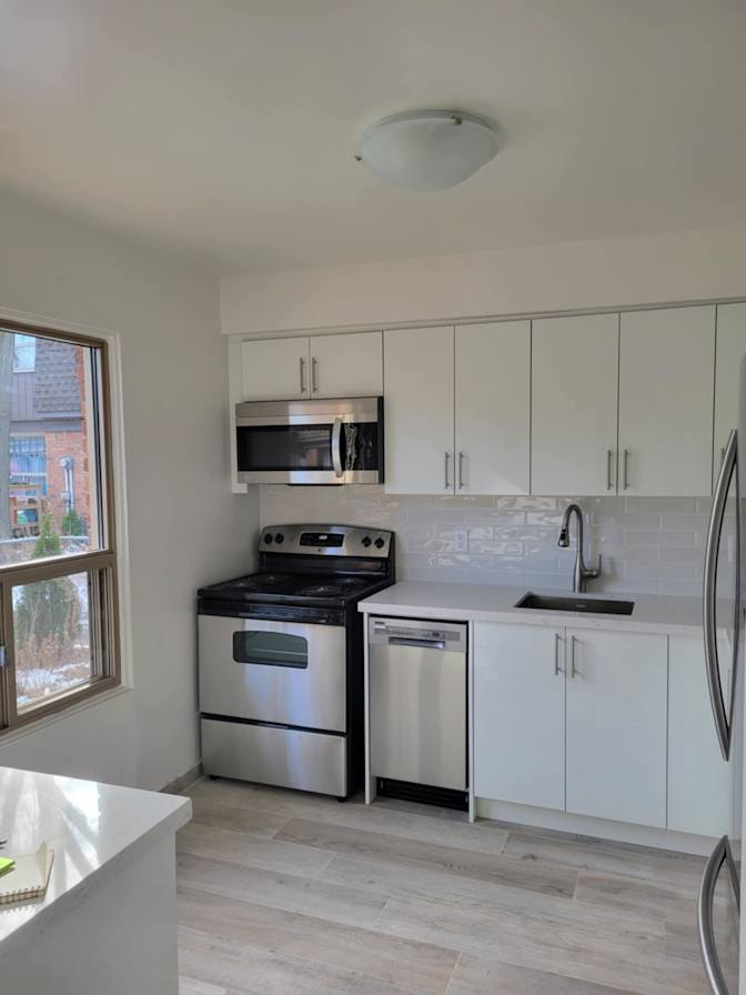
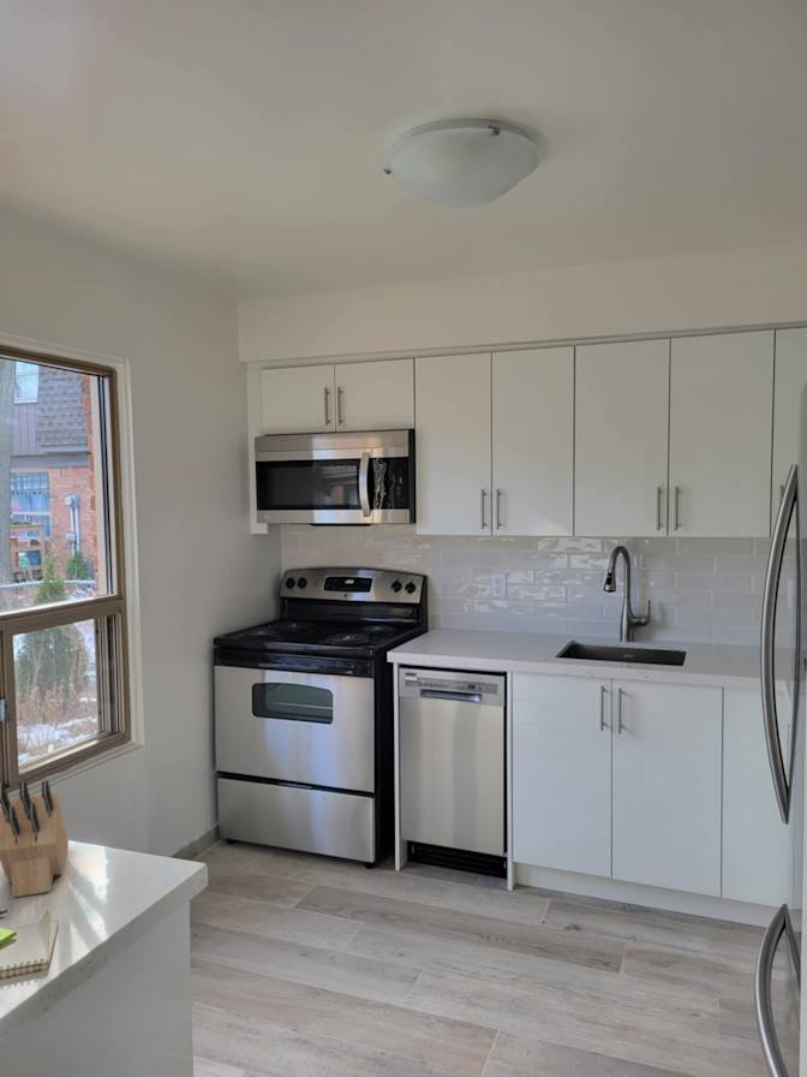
+ knife block (32, 820)
